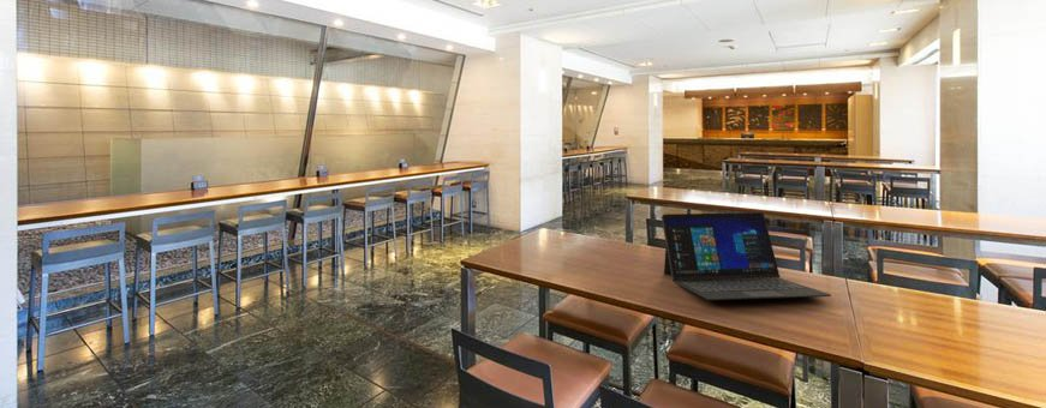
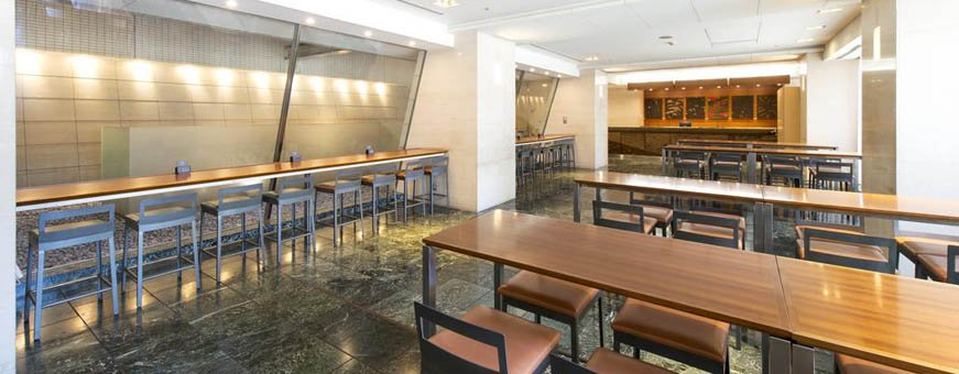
- laptop (737, 251)
